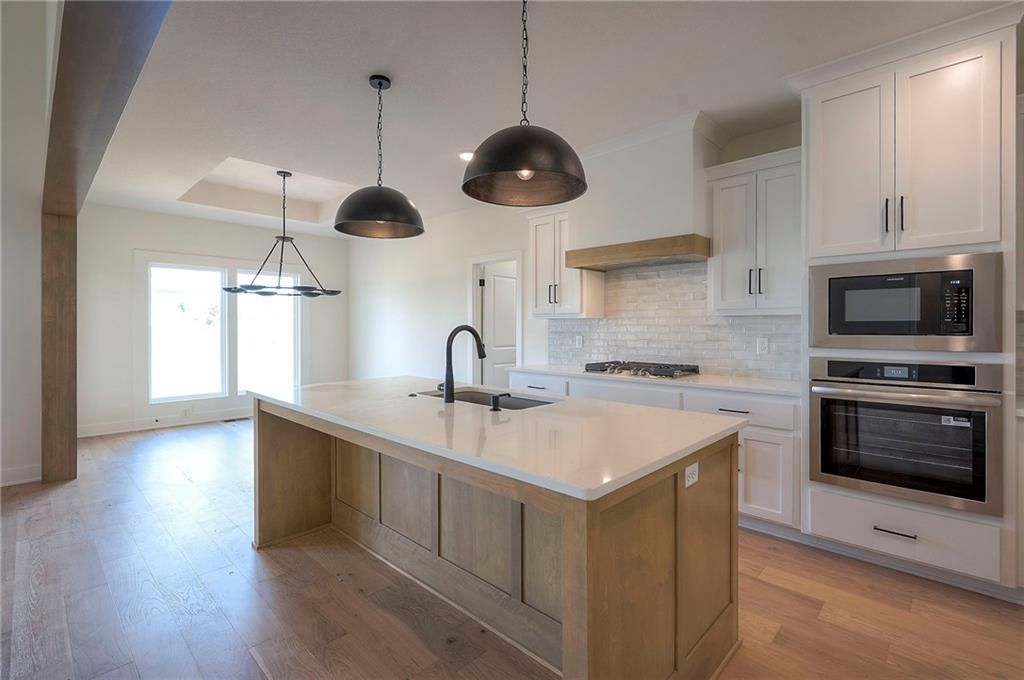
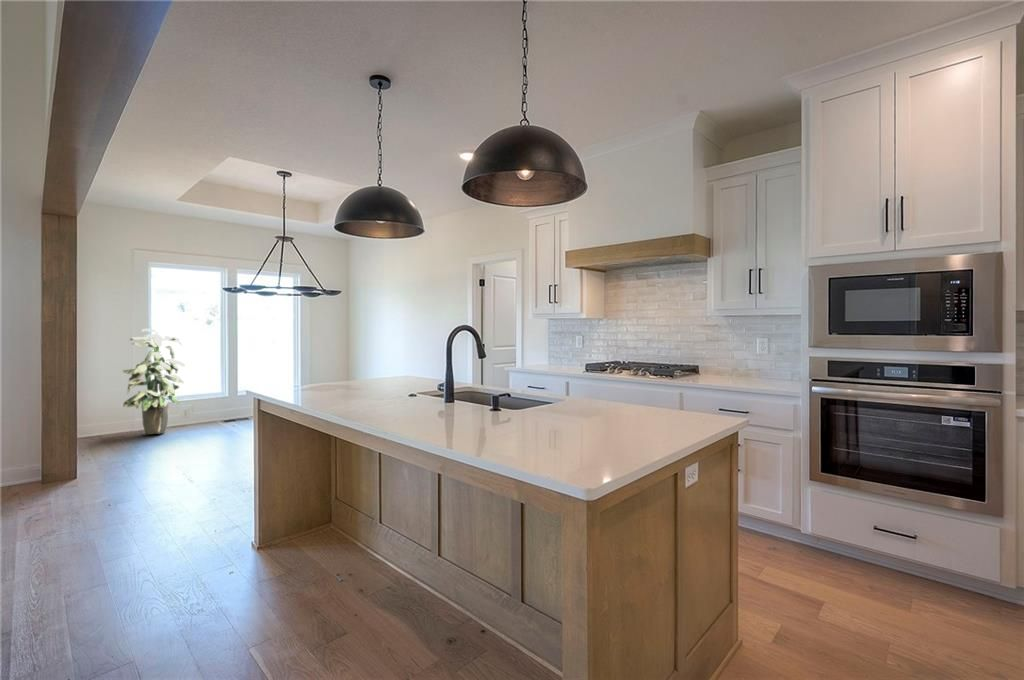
+ indoor plant (152, 381)
